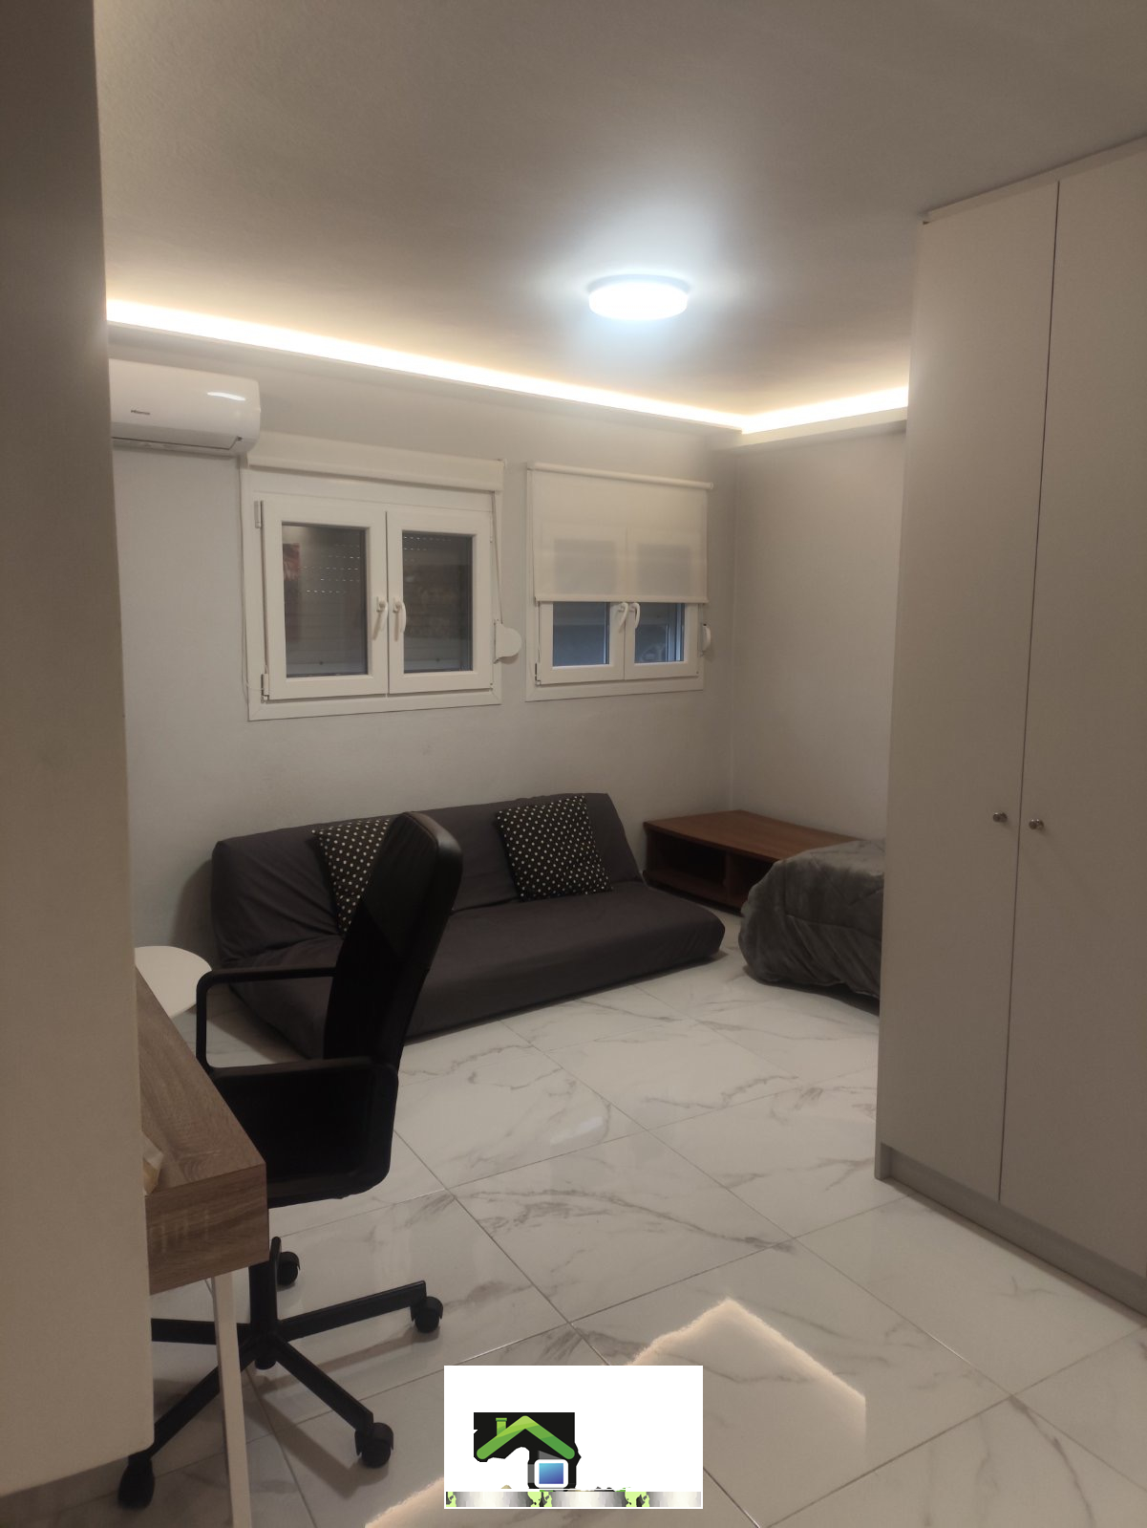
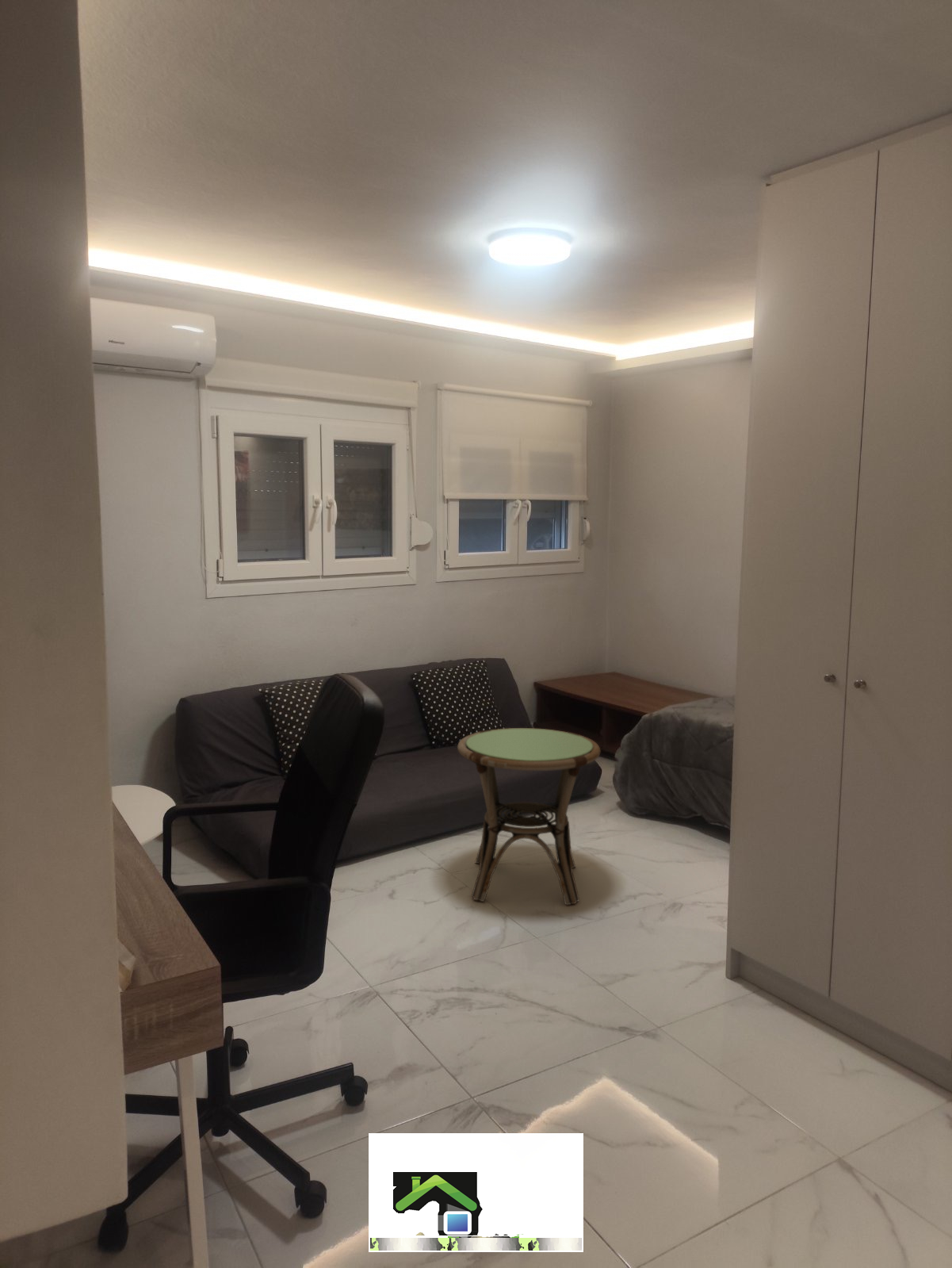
+ side table (527, 812)
